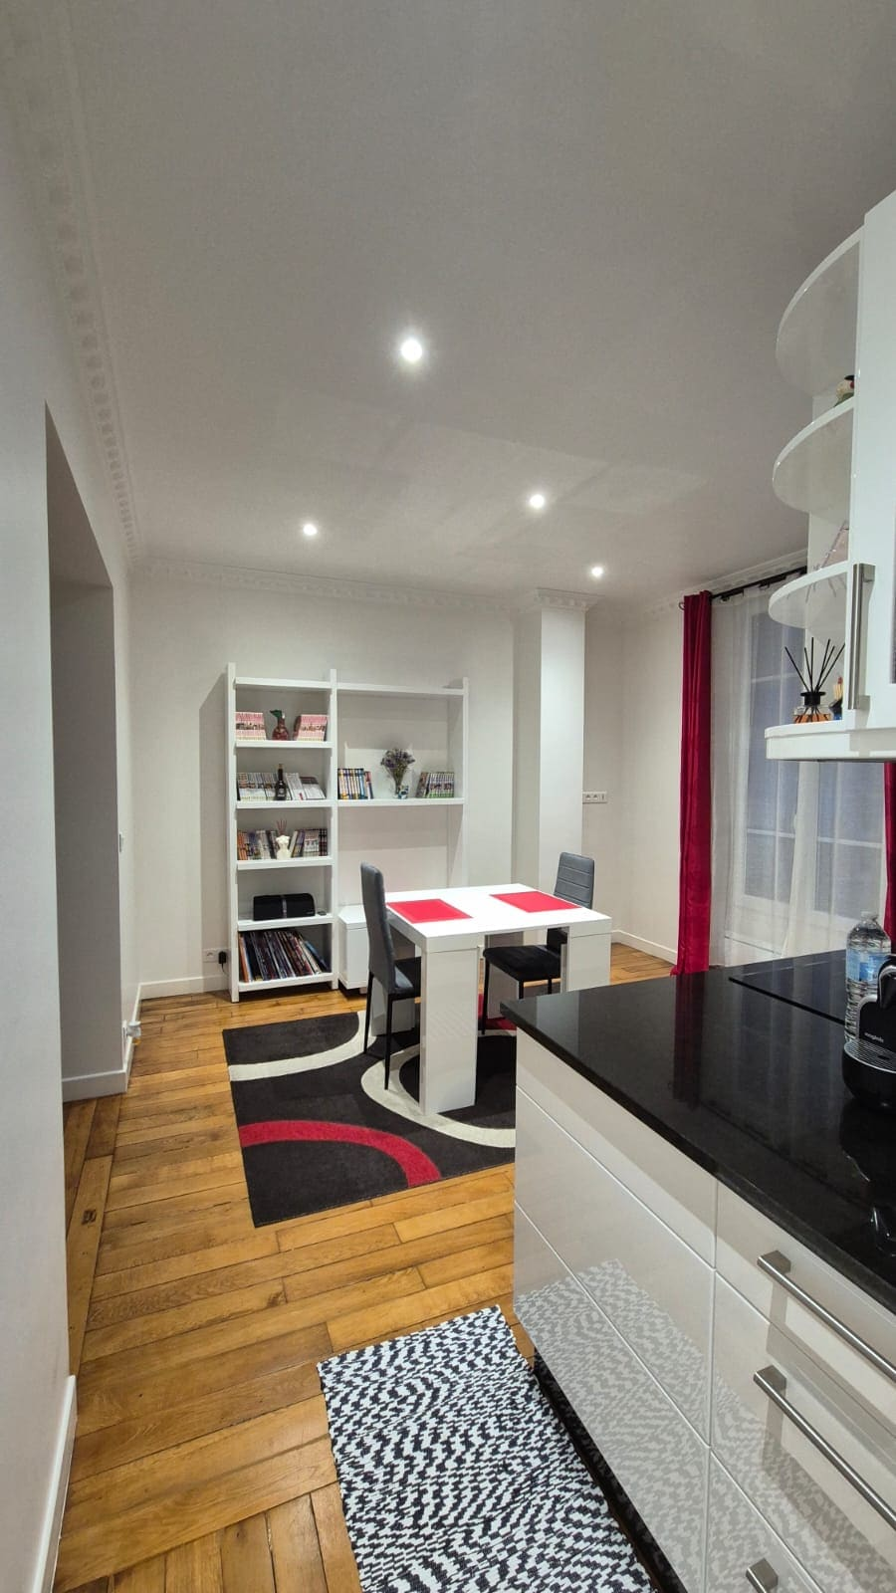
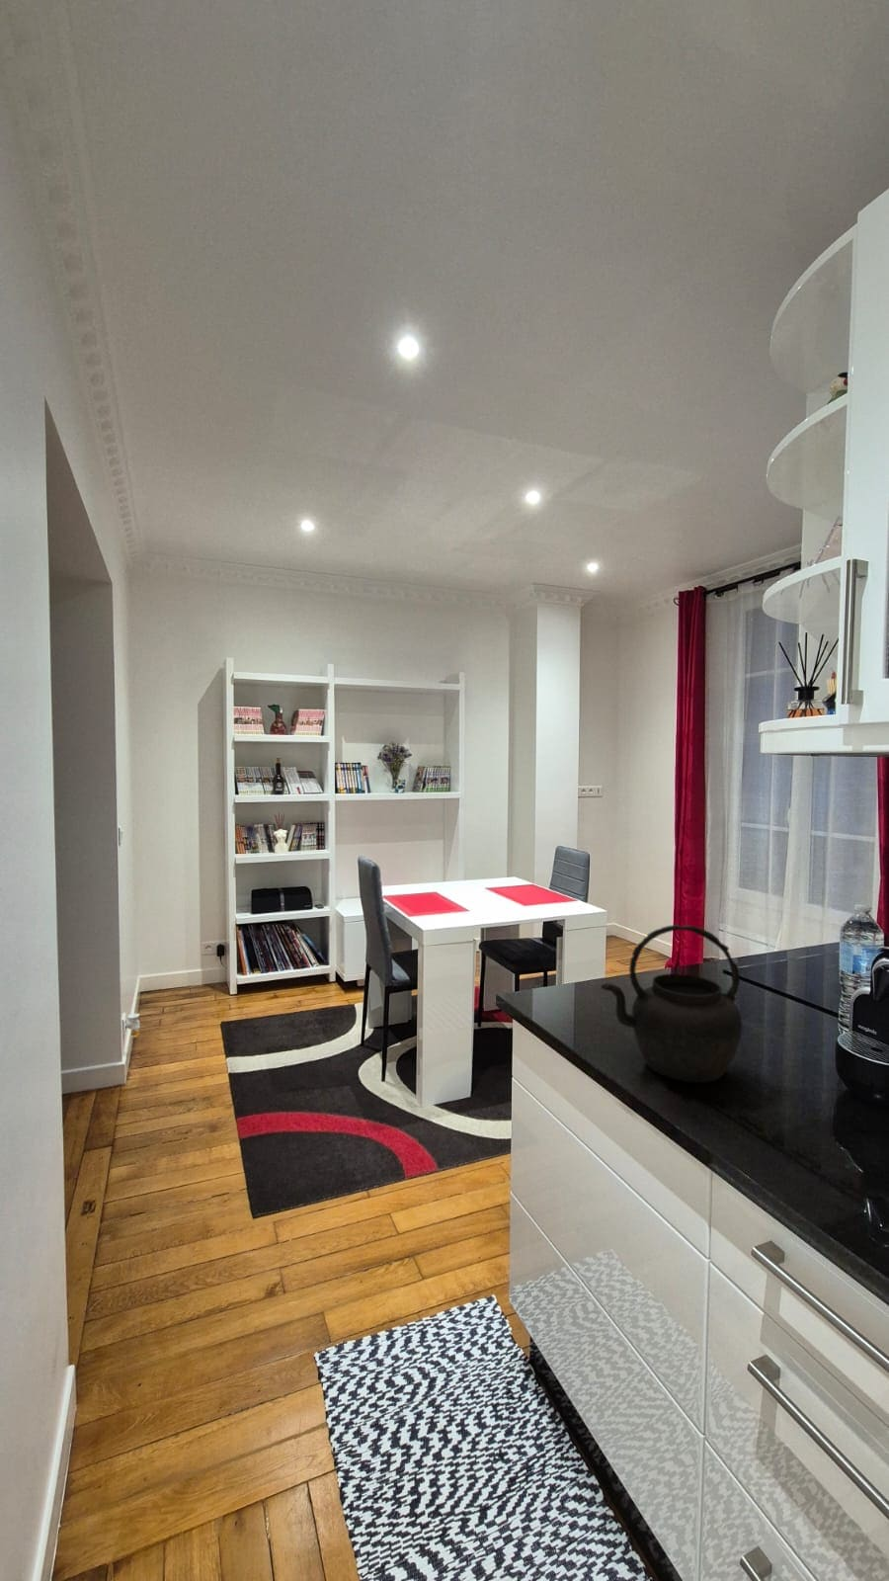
+ kettle (670, 997)
